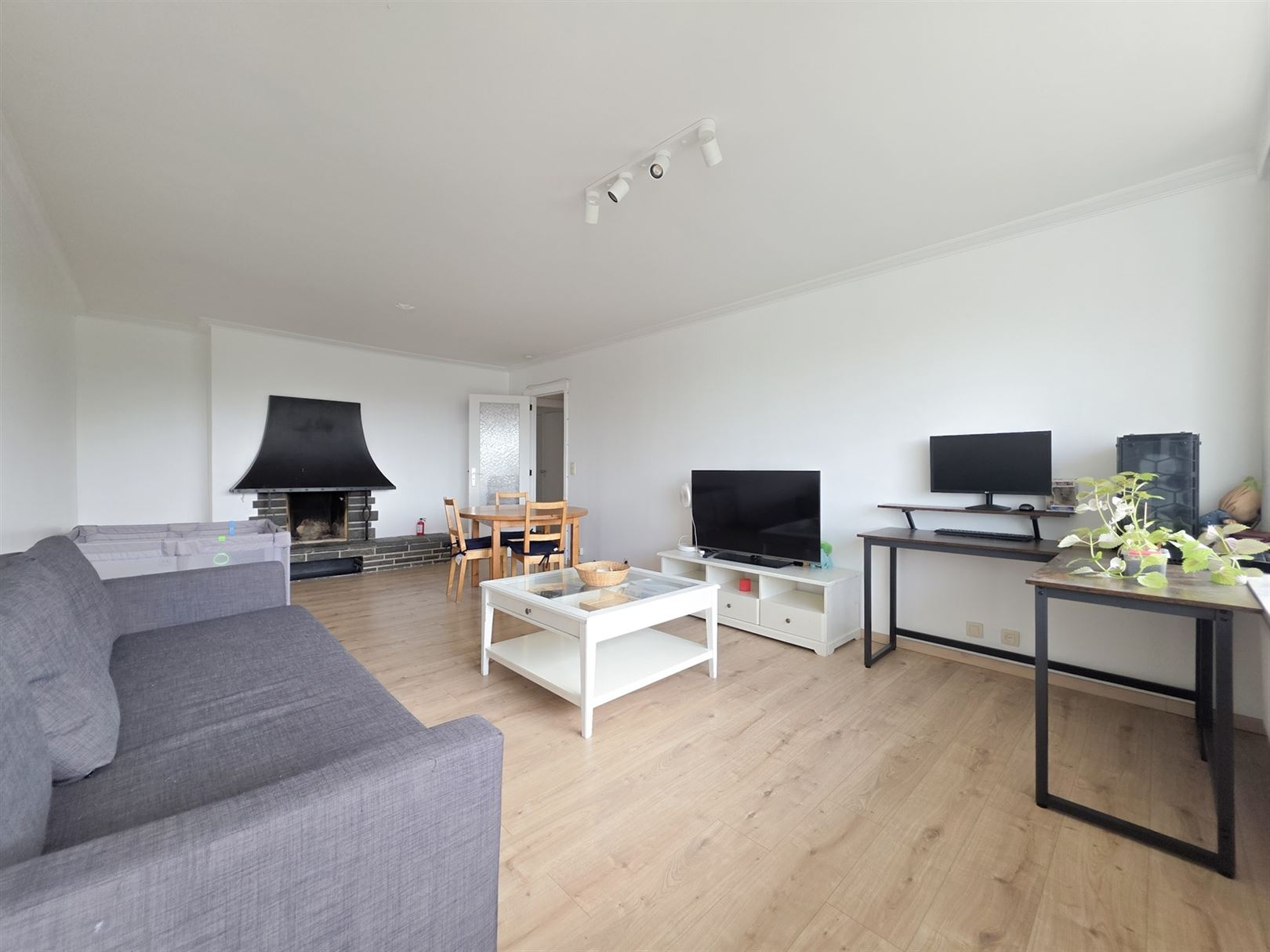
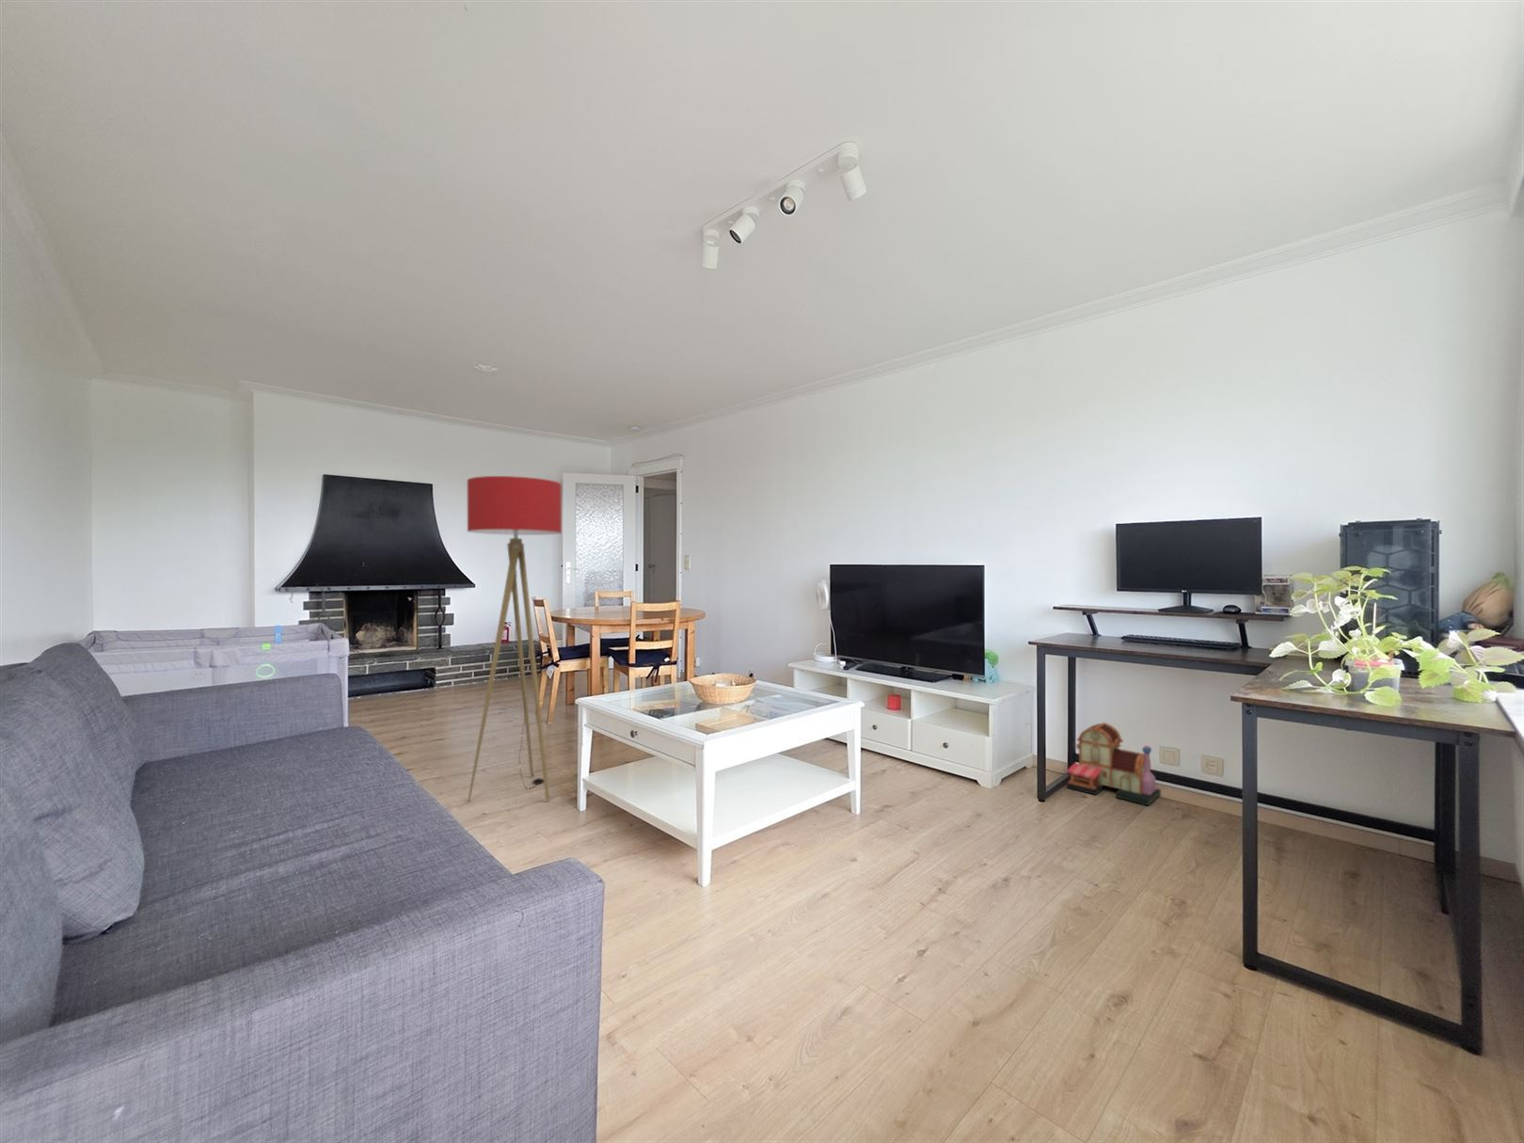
+ floor lamp (516, 636)
+ toy house (1112, 760)
